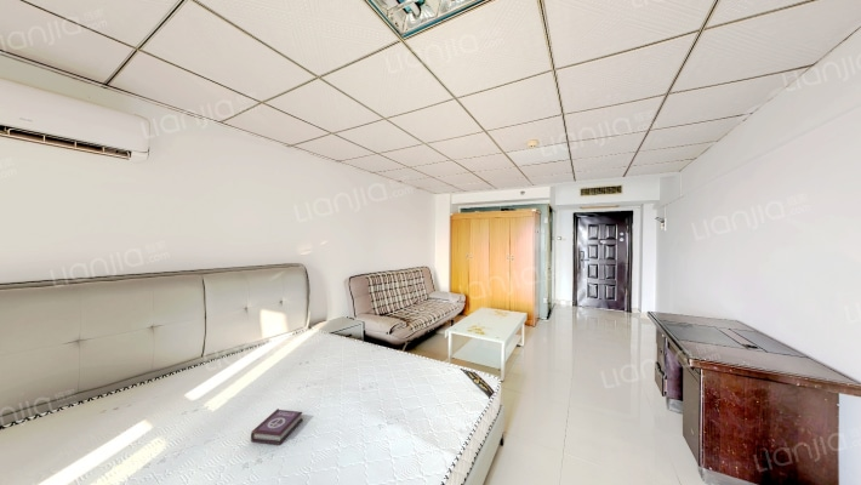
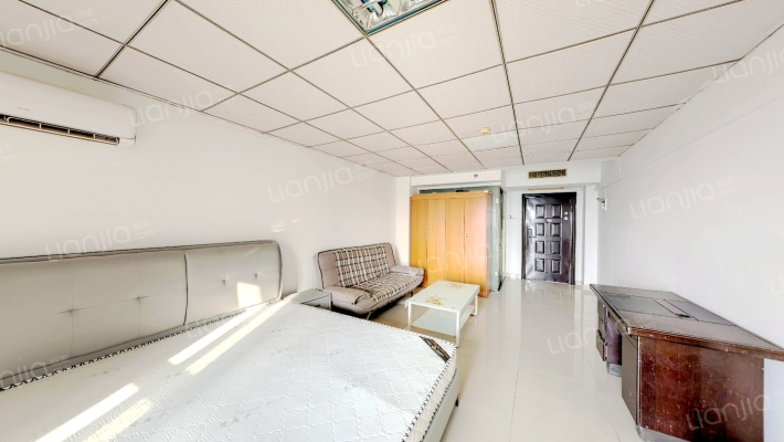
- book (278, 424)
